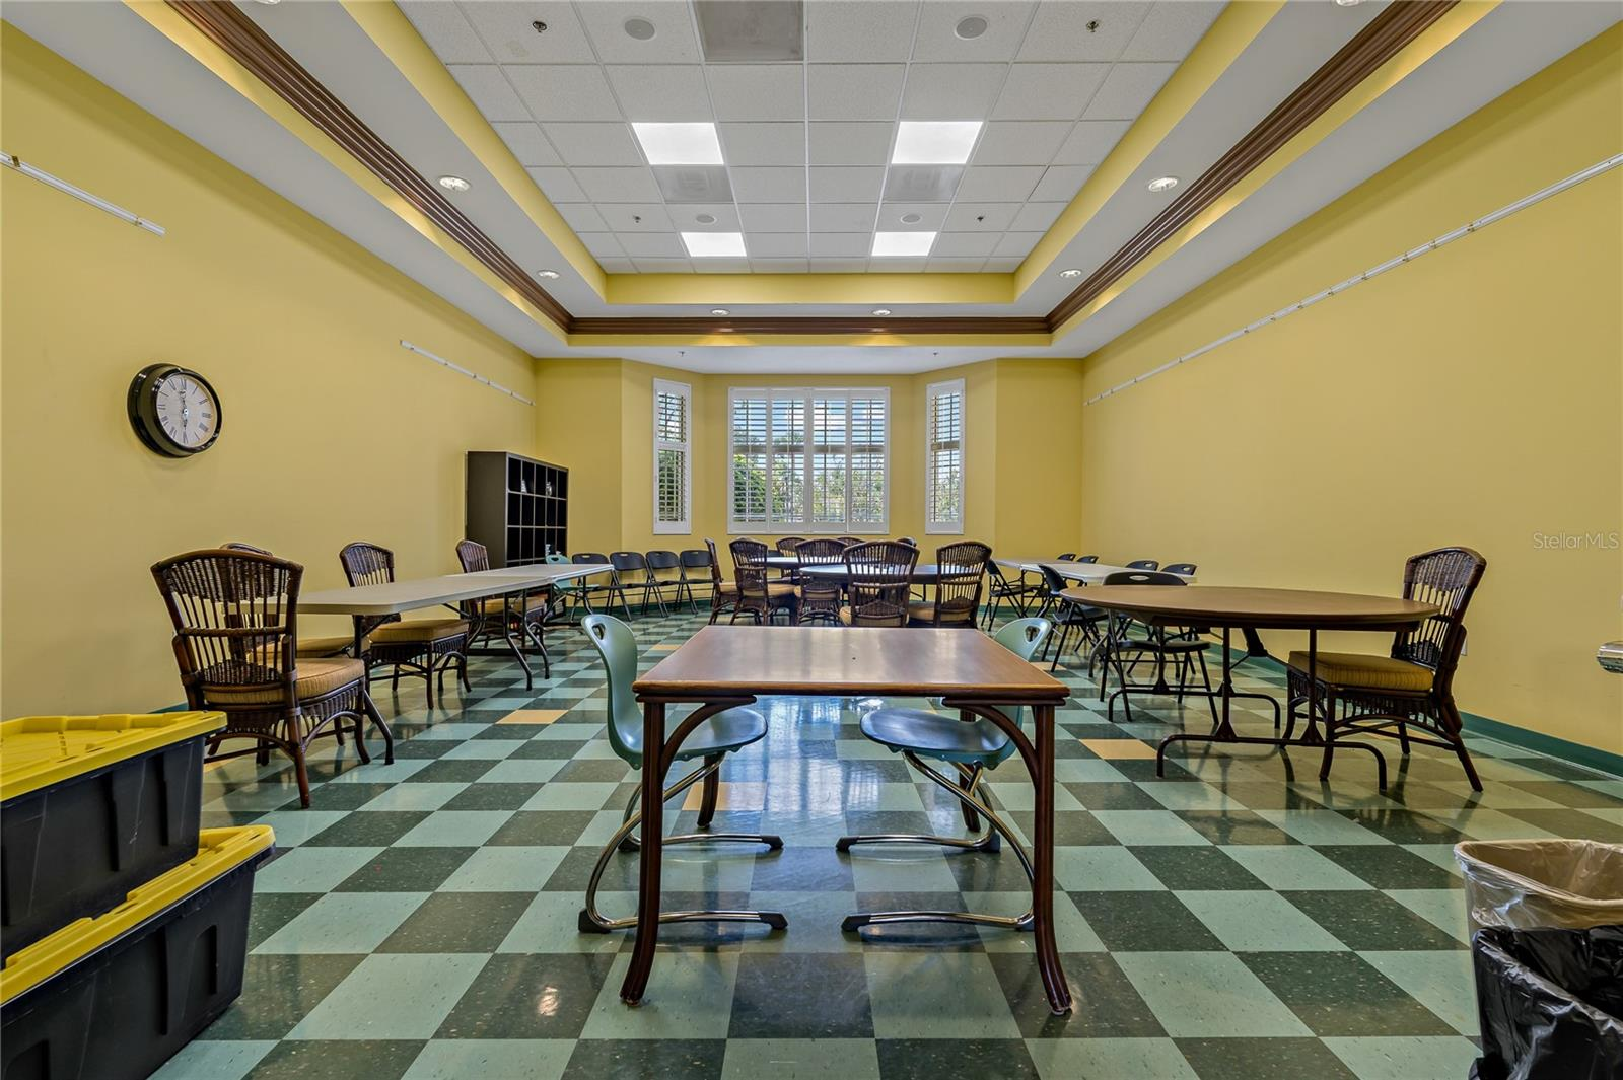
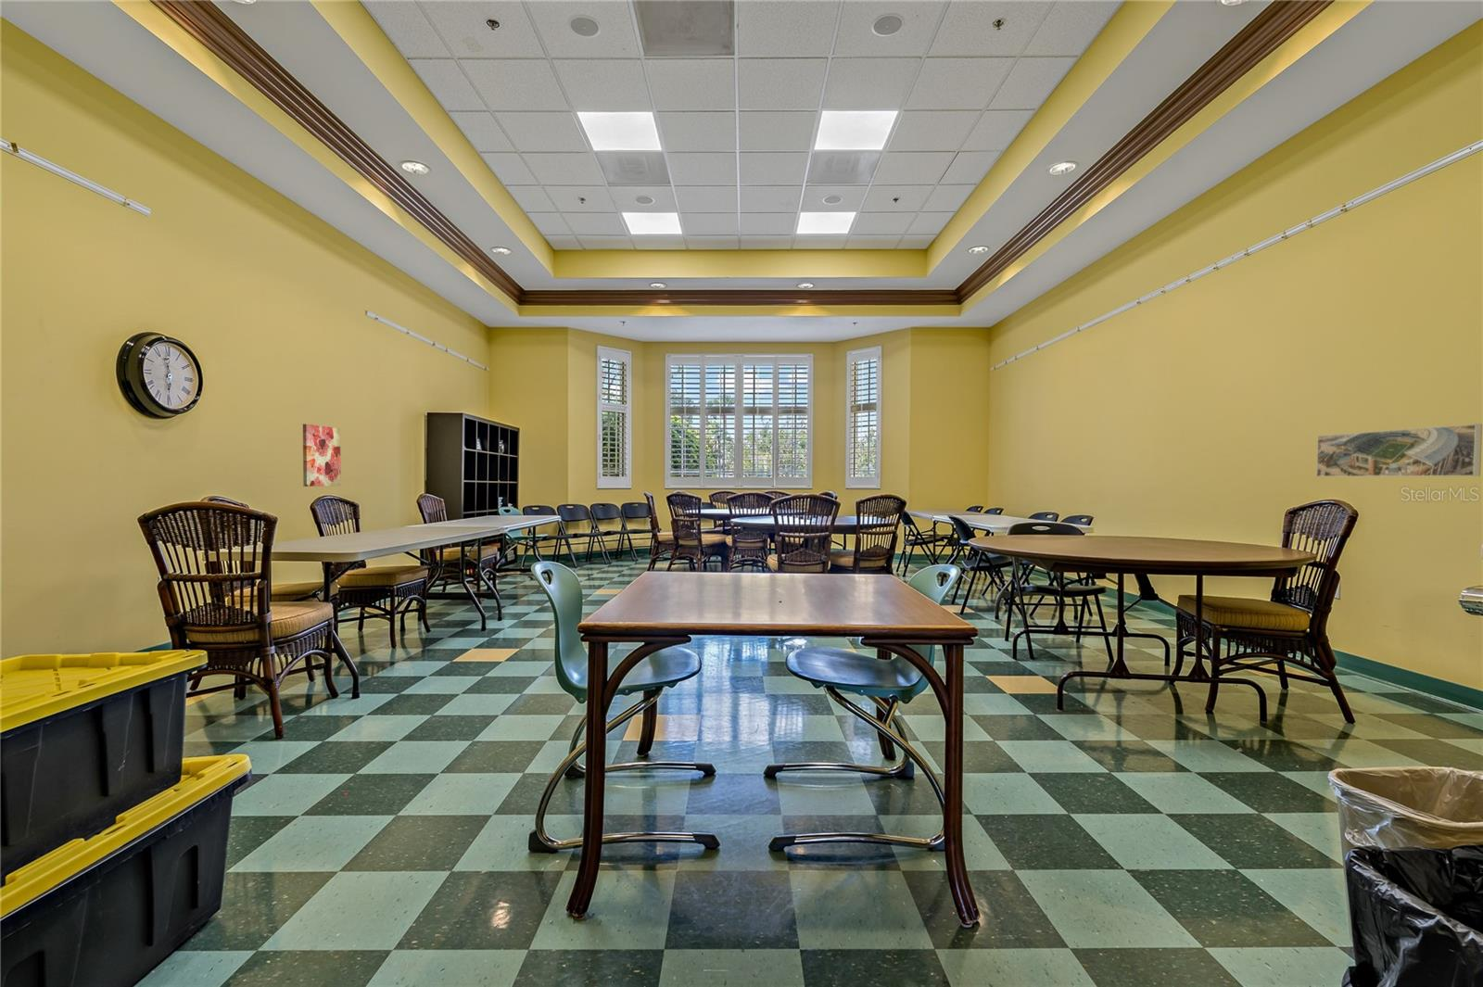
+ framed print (1388, 453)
+ wall art (323, 456)
